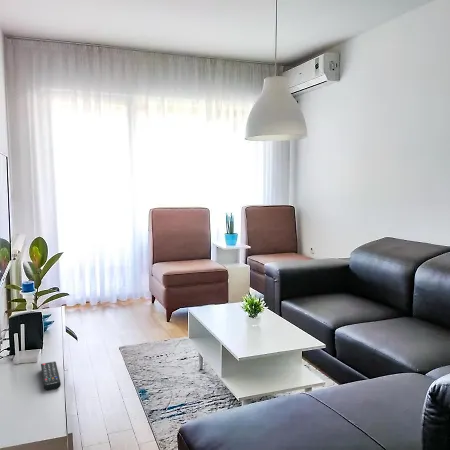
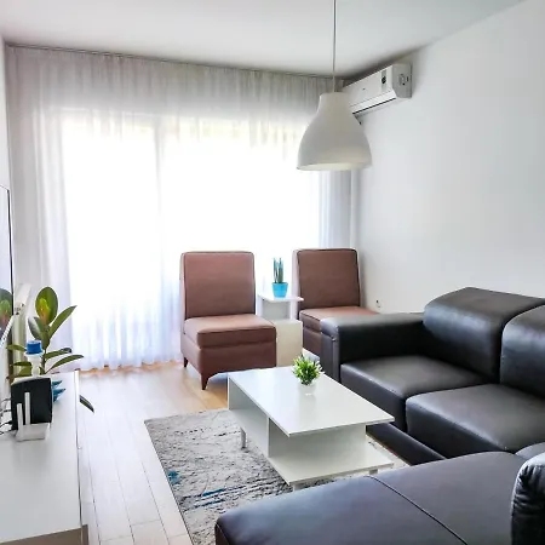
- remote control (50, 374)
